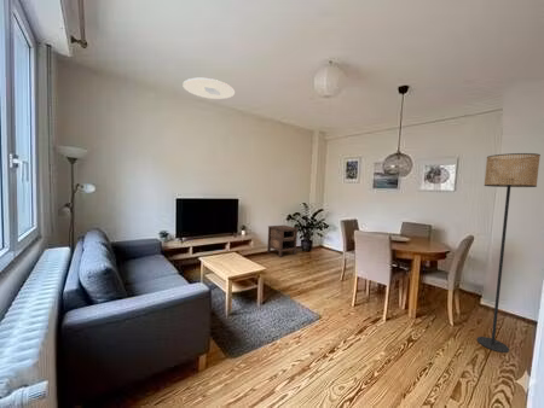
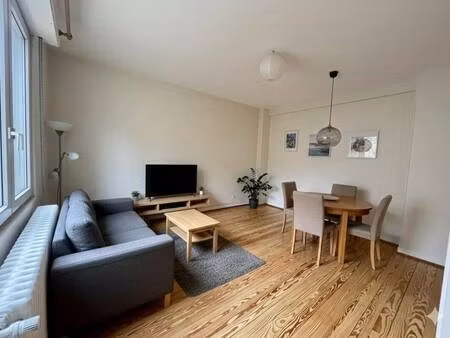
- floor lamp (502, 252)
- nightstand (282, 240)
- ceiling light (209, 87)
